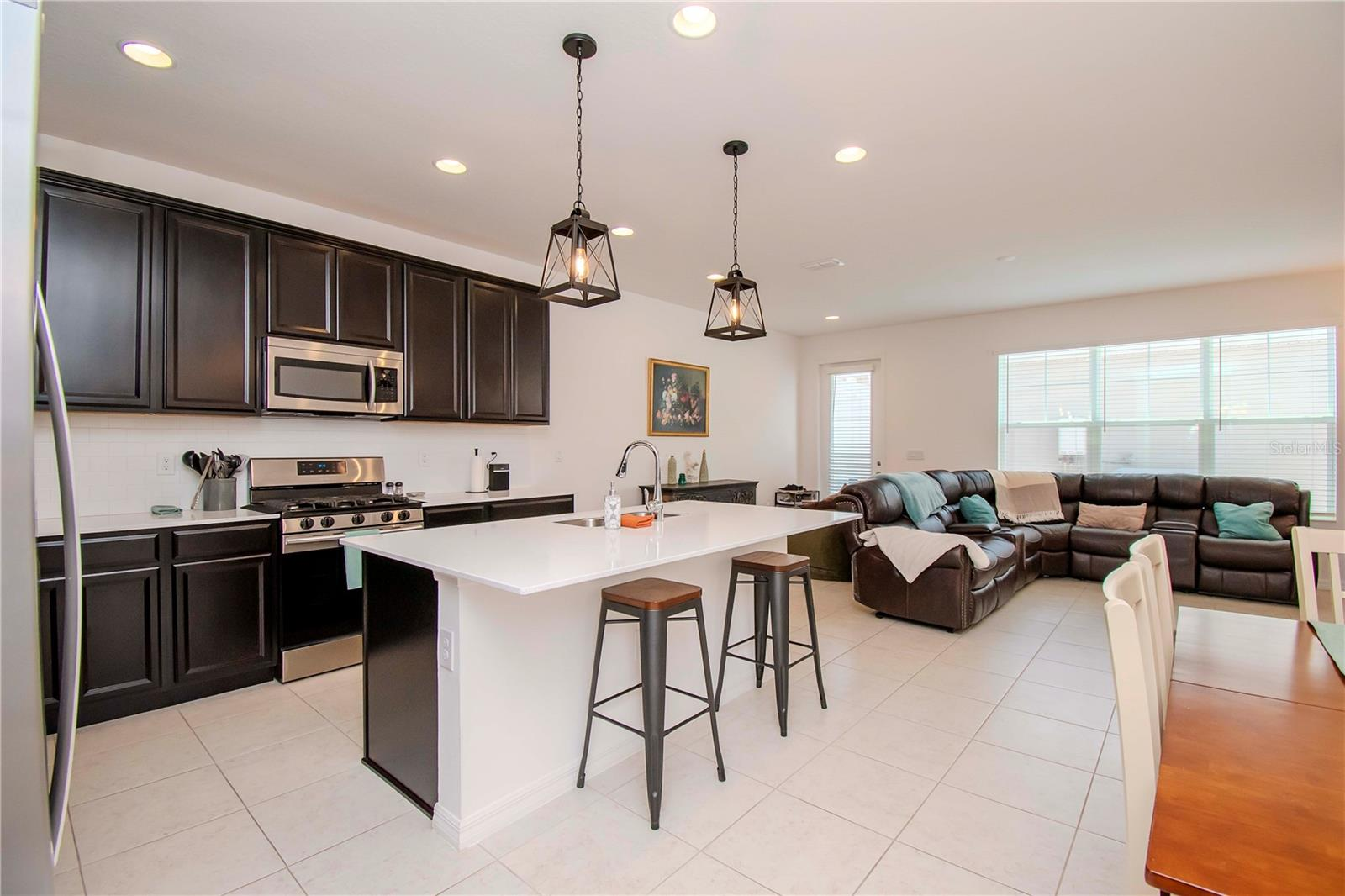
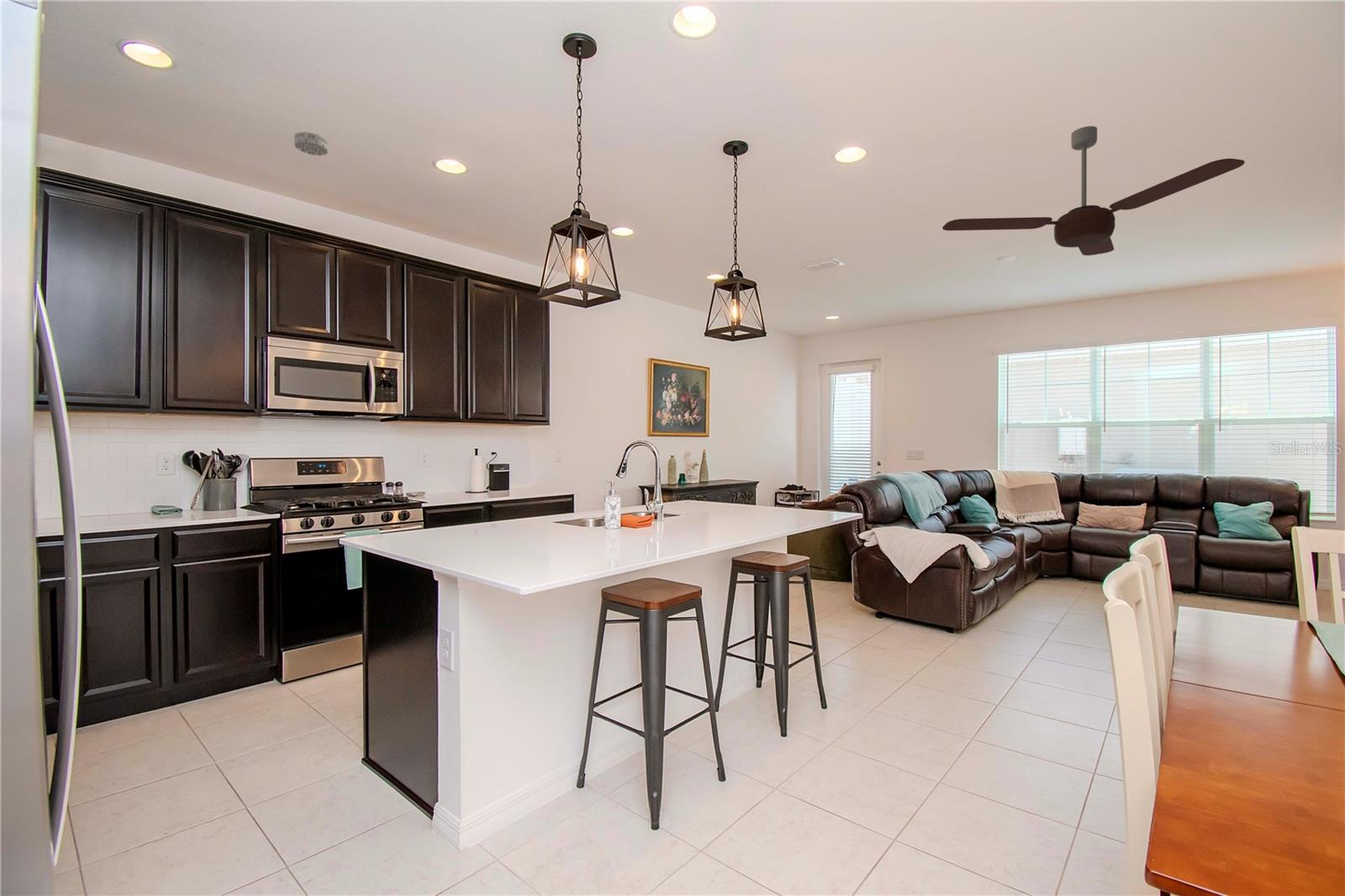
+ ceiling fan (1081, 194)
+ smoke detector (311, 143)
